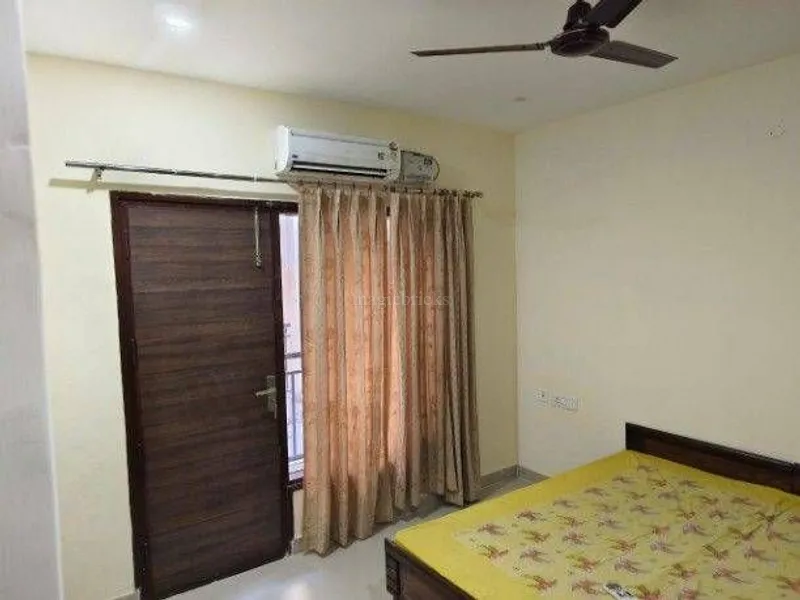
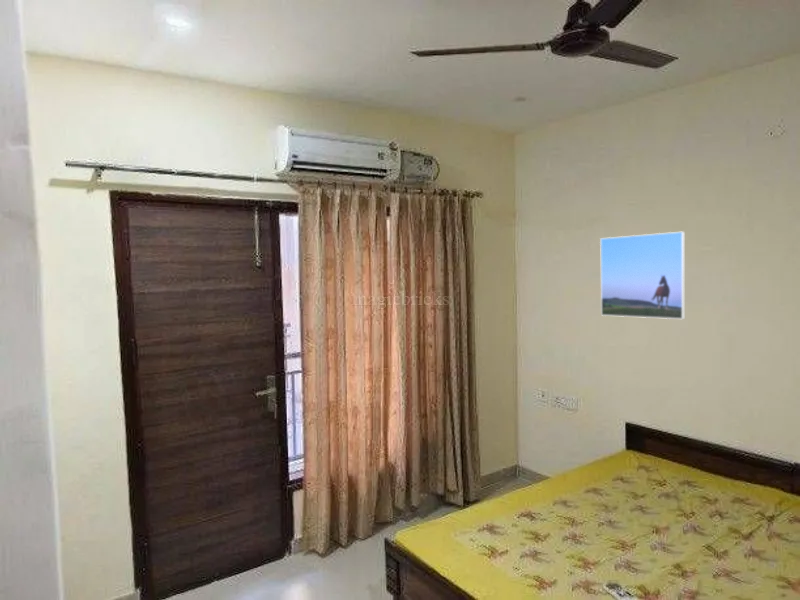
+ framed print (640, 276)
